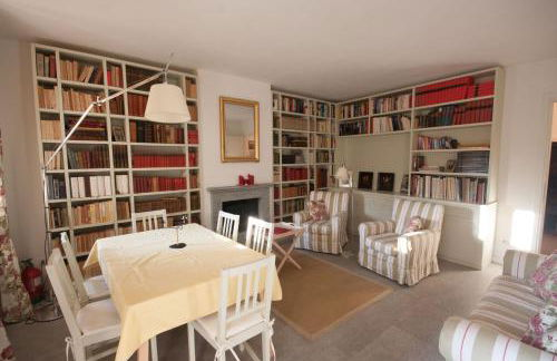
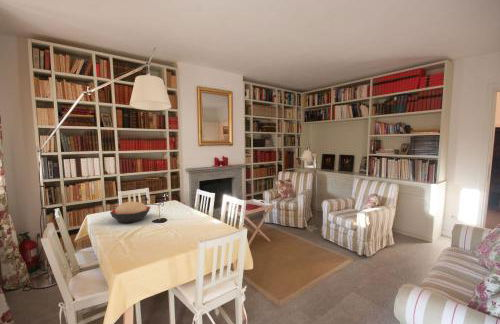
+ decorative bowl (131, 210)
